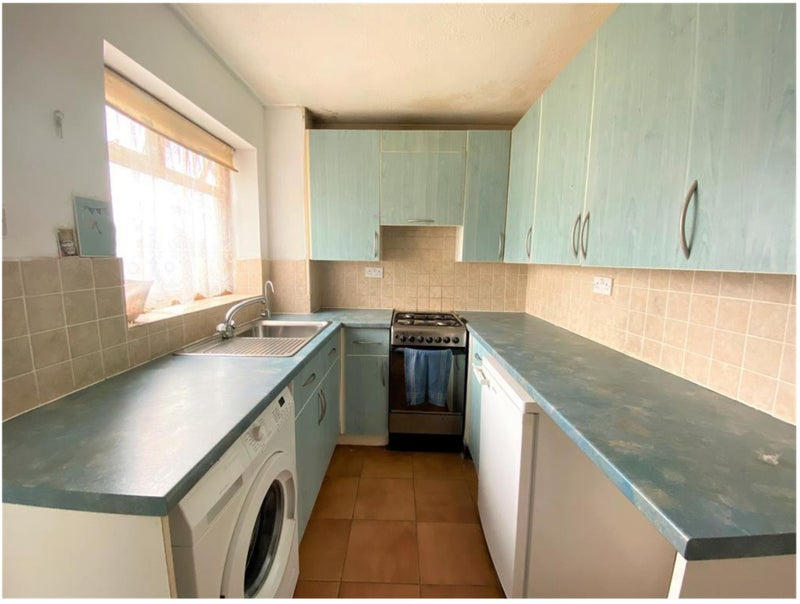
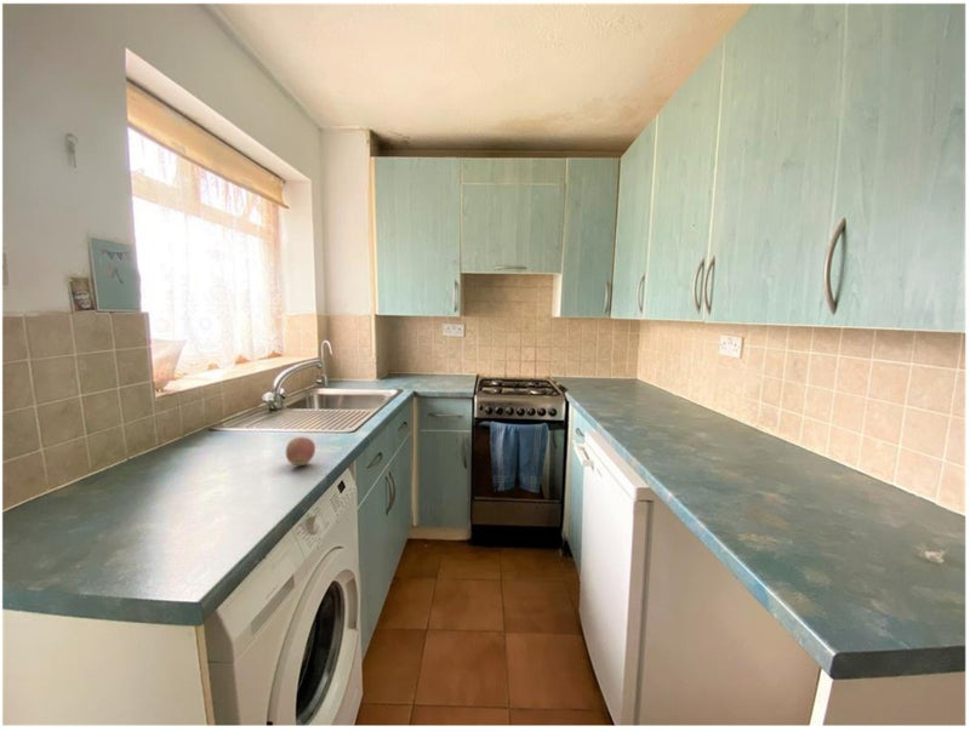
+ apple (301, 451)
